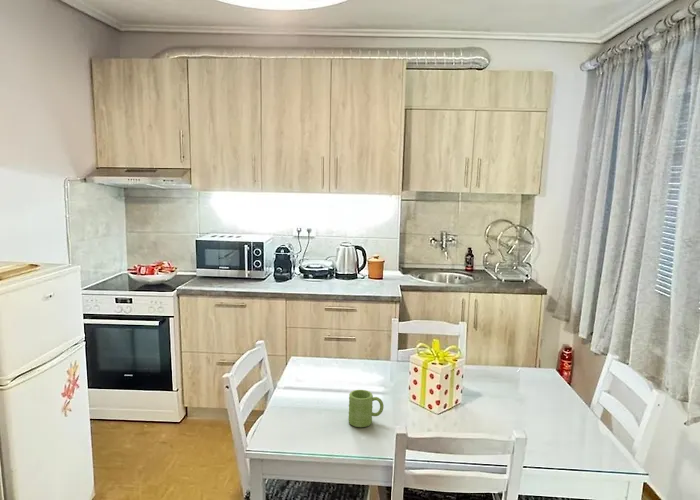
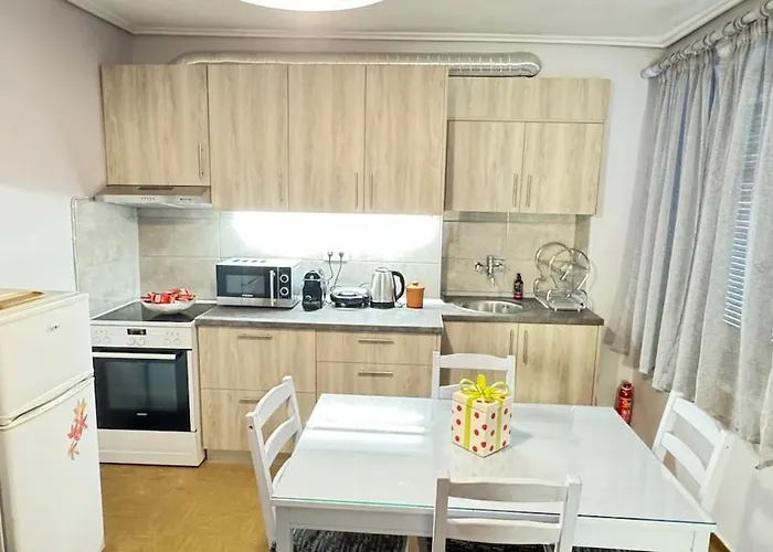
- mug (365, 408)
